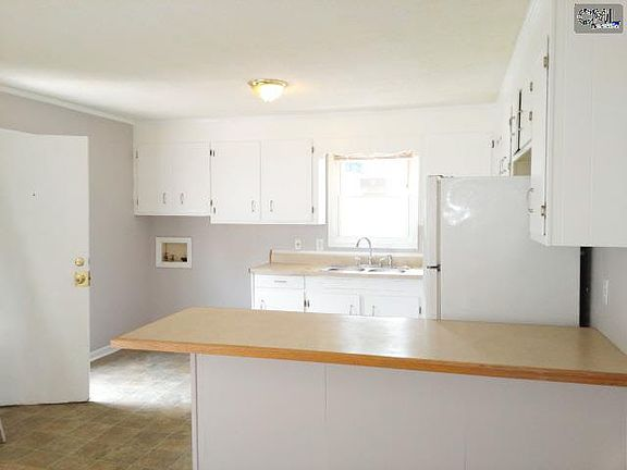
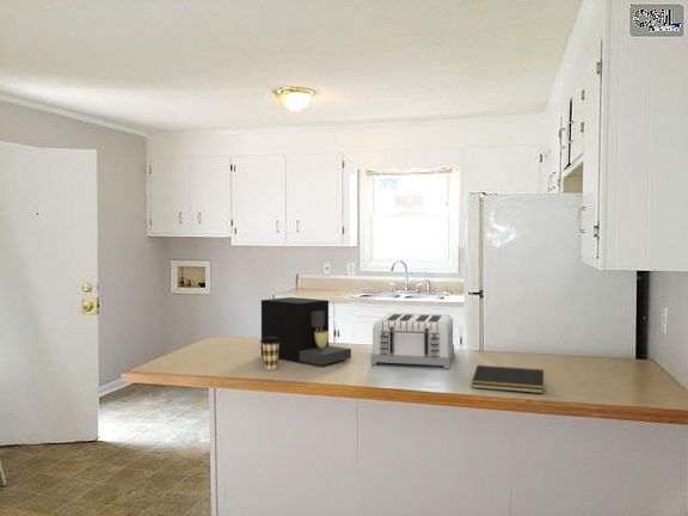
+ toaster (413, 338)
+ notepad (508, 377)
+ coffee cup (270, 352)
+ coffee maker (305, 328)
